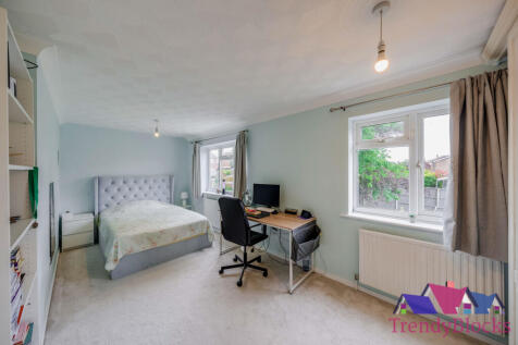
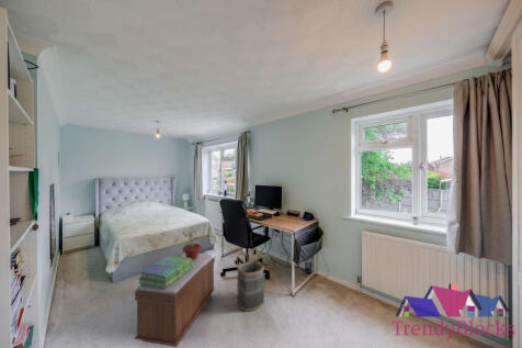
+ stack of books (167, 269)
+ basket (250, 276)
+ potted plant (191, 244)
+ bench (181, 291)
